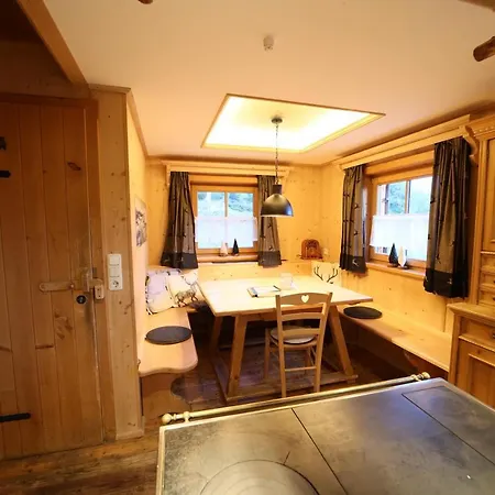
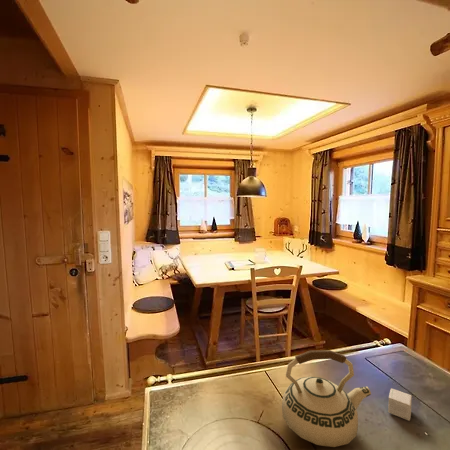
+ teakettle (326, 388)
+ small box (400, 403)
